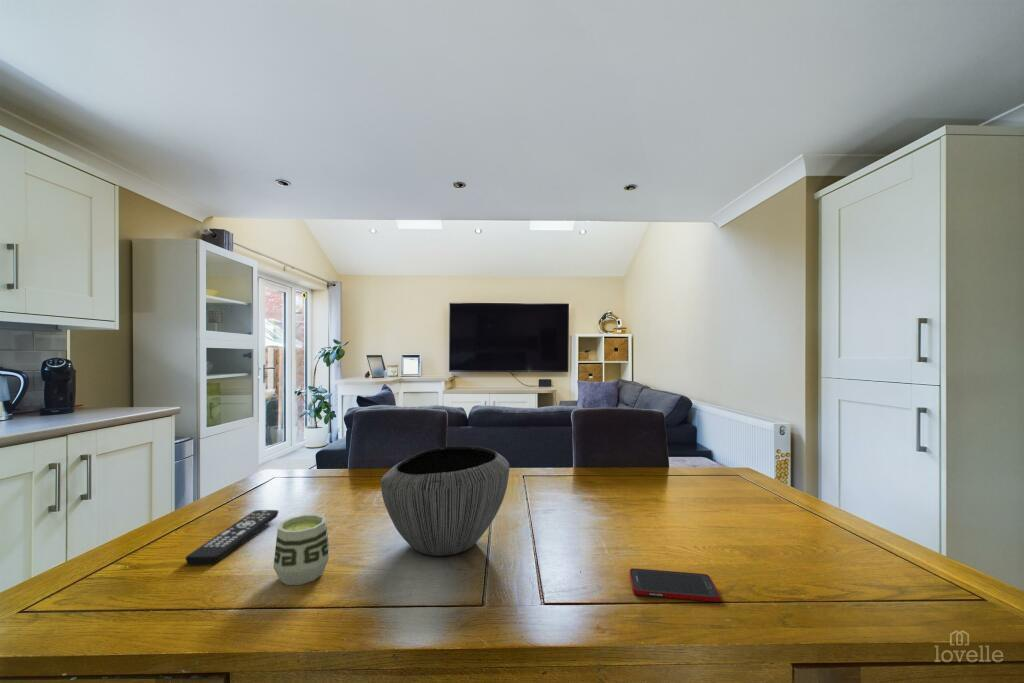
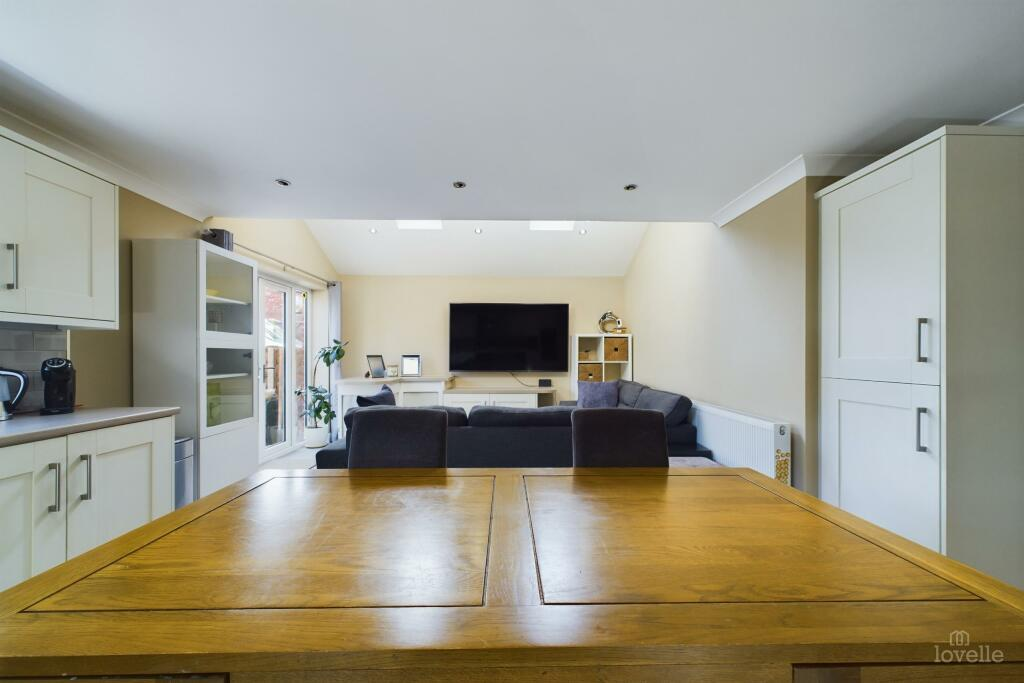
- remote control (237, 534)
- cell phone (672, 584)
- bowl (446, 499)
- cup (302, 548)
